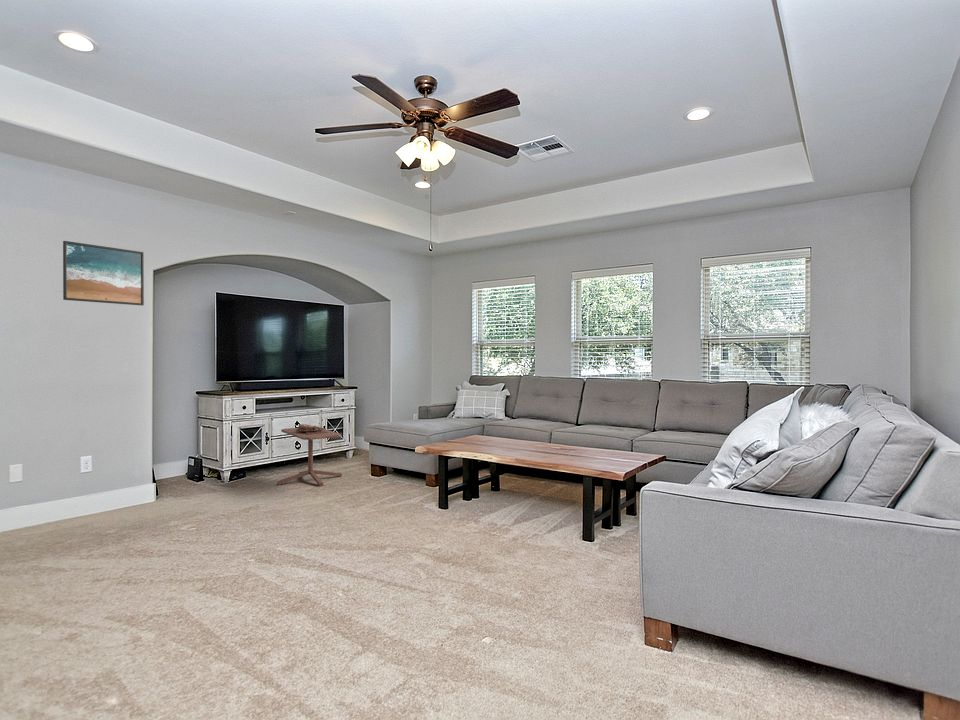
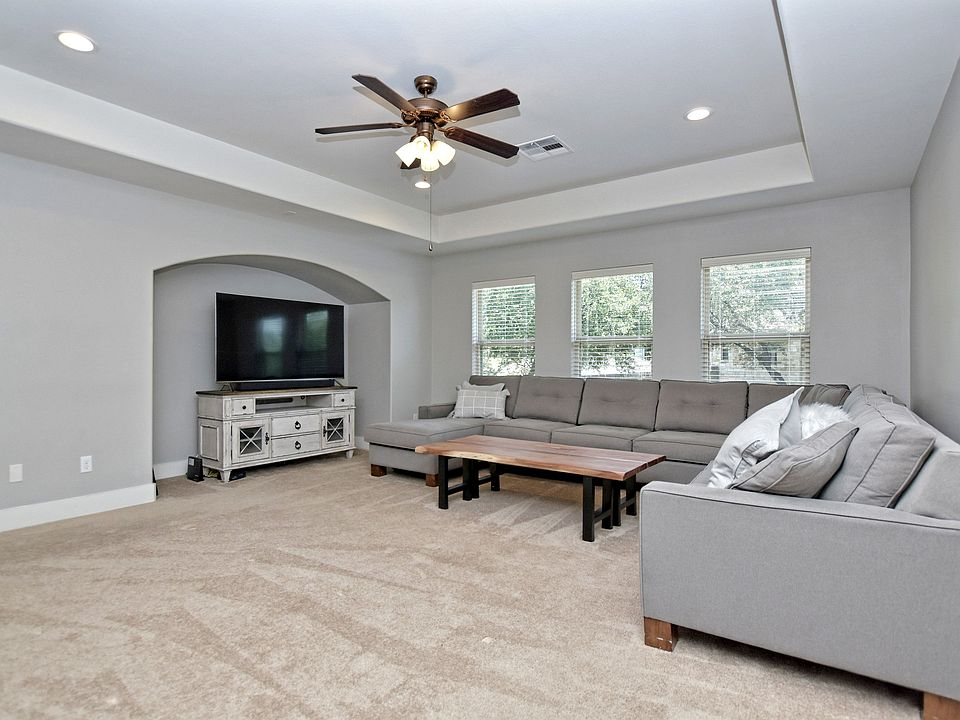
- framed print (105, 274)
- side table (310, 452)
